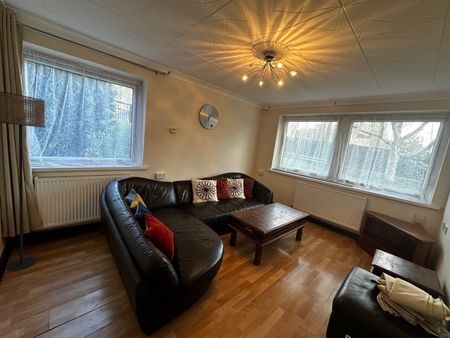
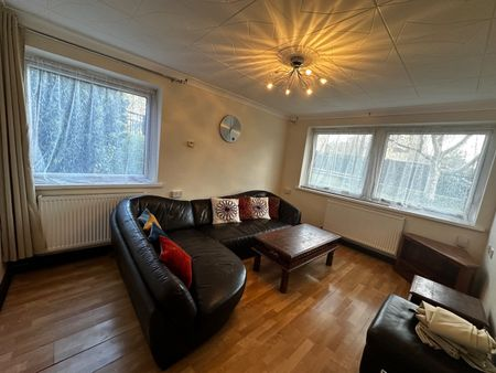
- floor lamp (20, 184)
